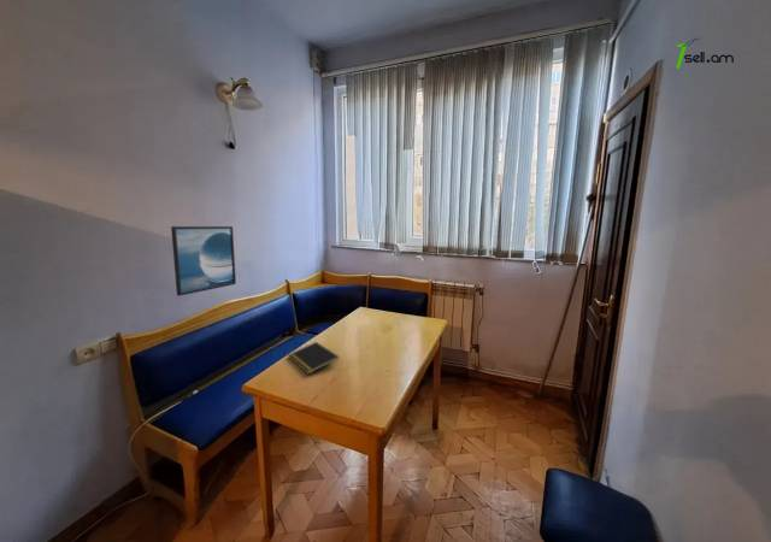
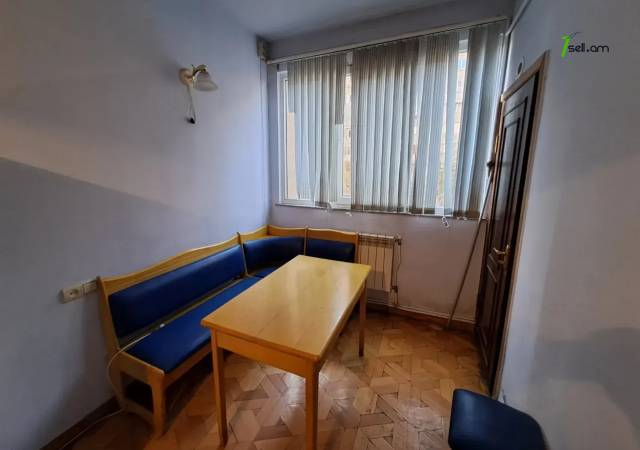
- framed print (206, 258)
- notepad (312, 357)
